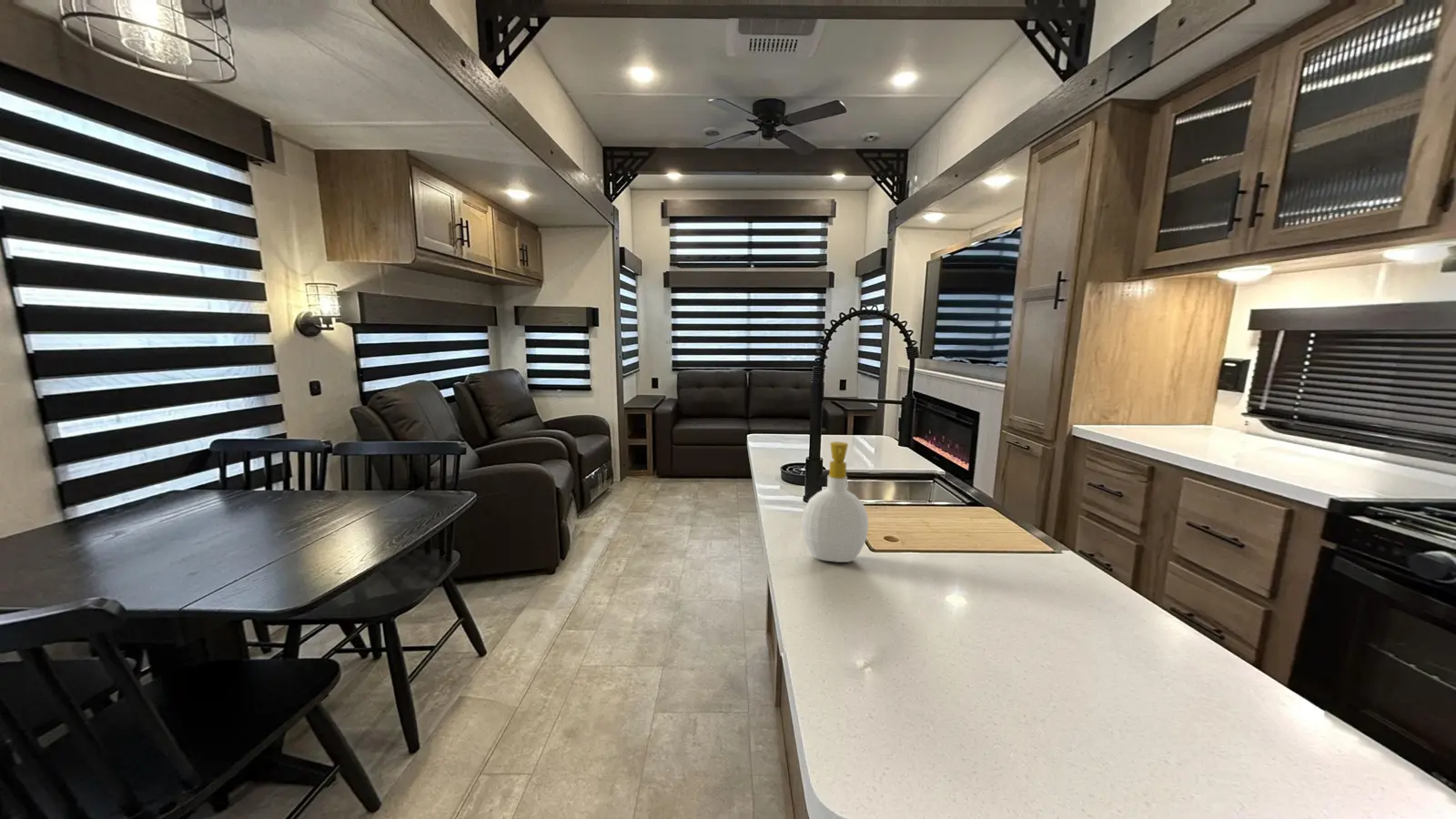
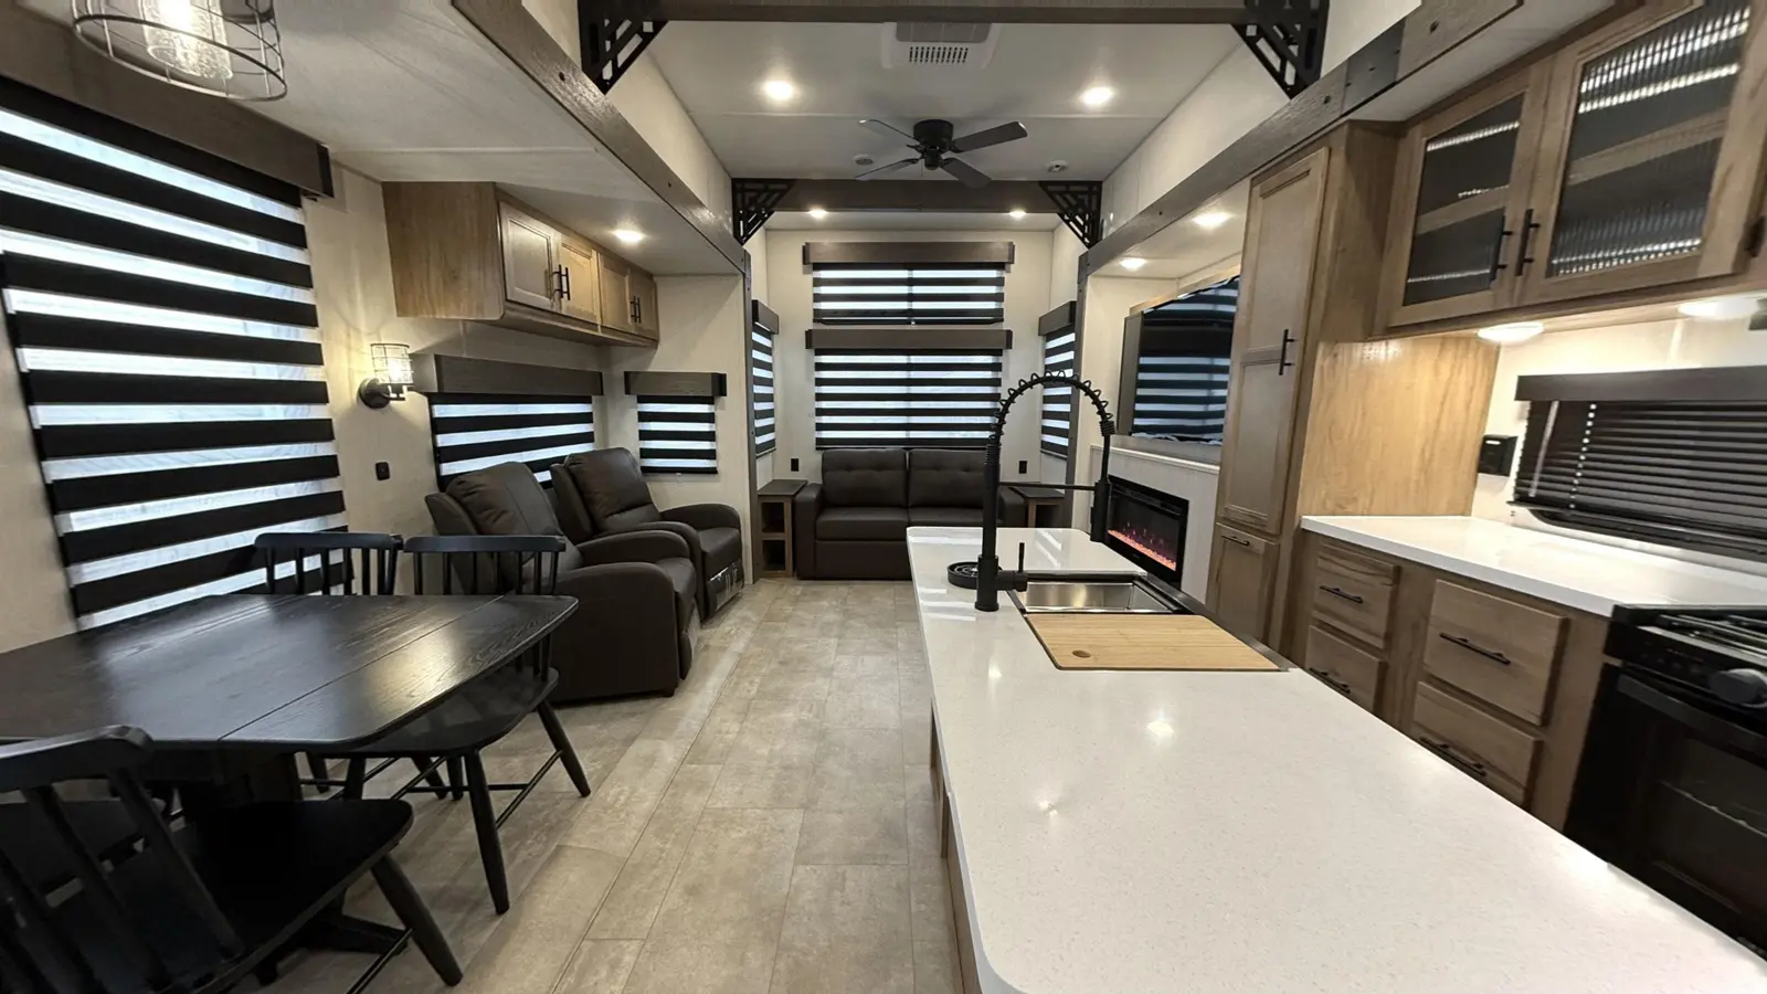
- soap bottle (835, 501)
